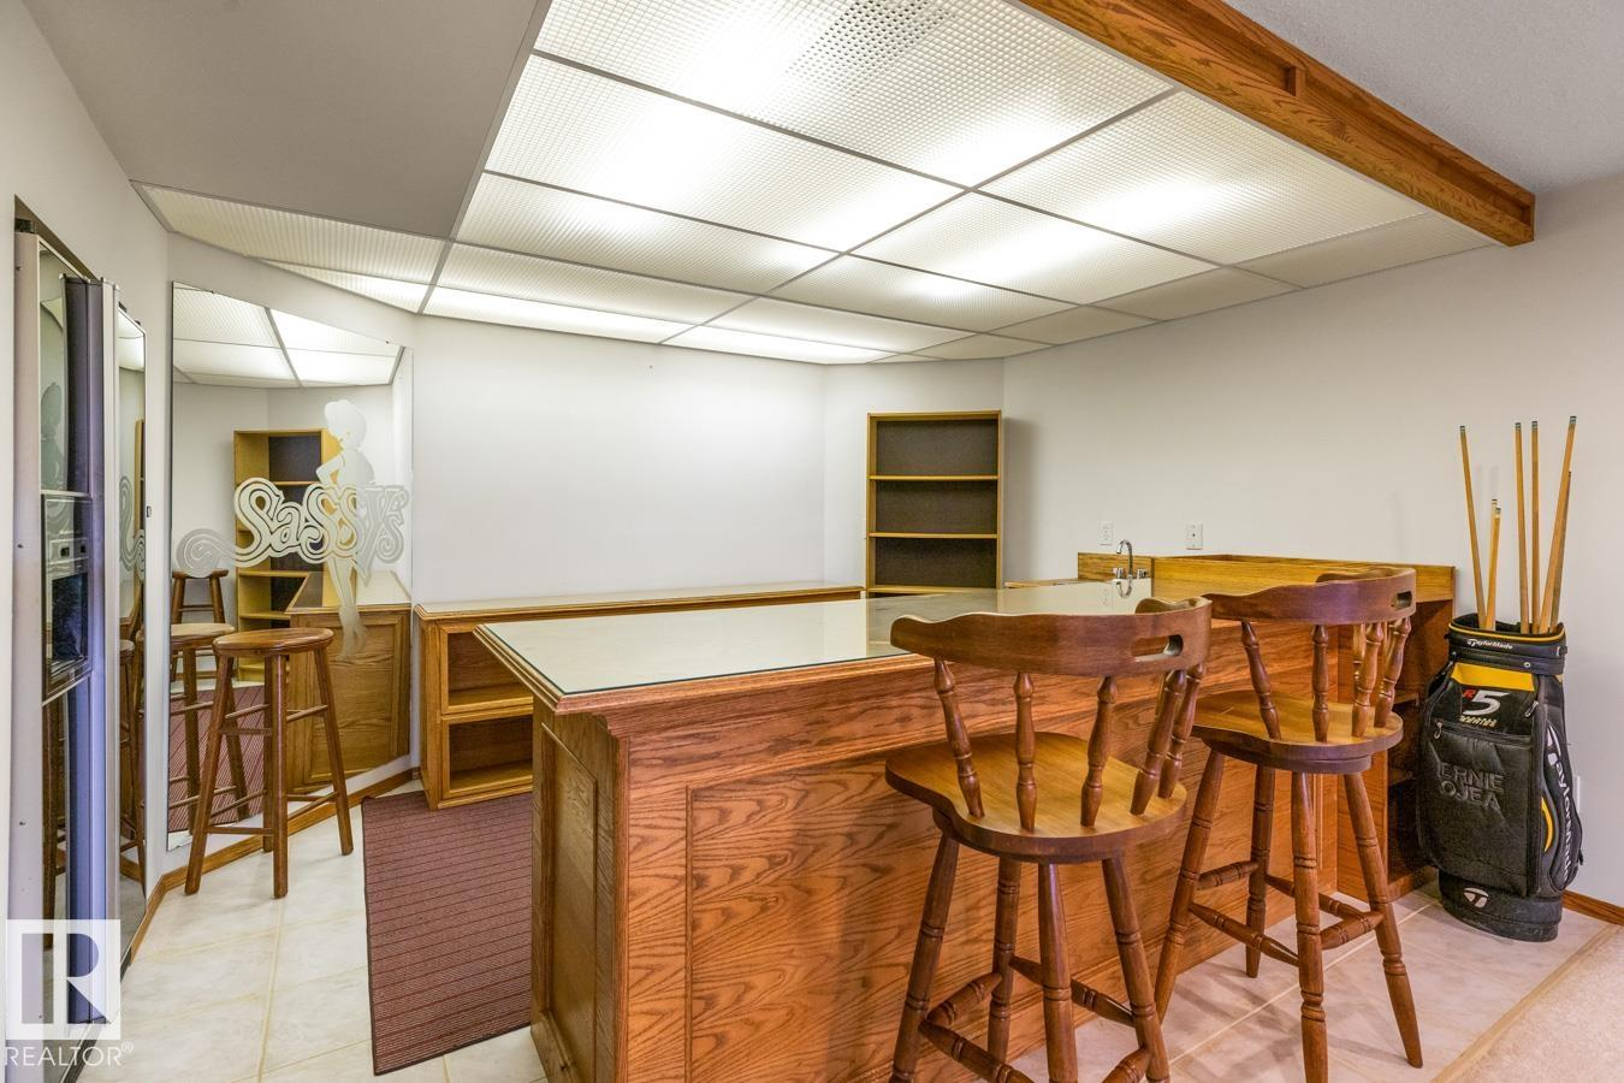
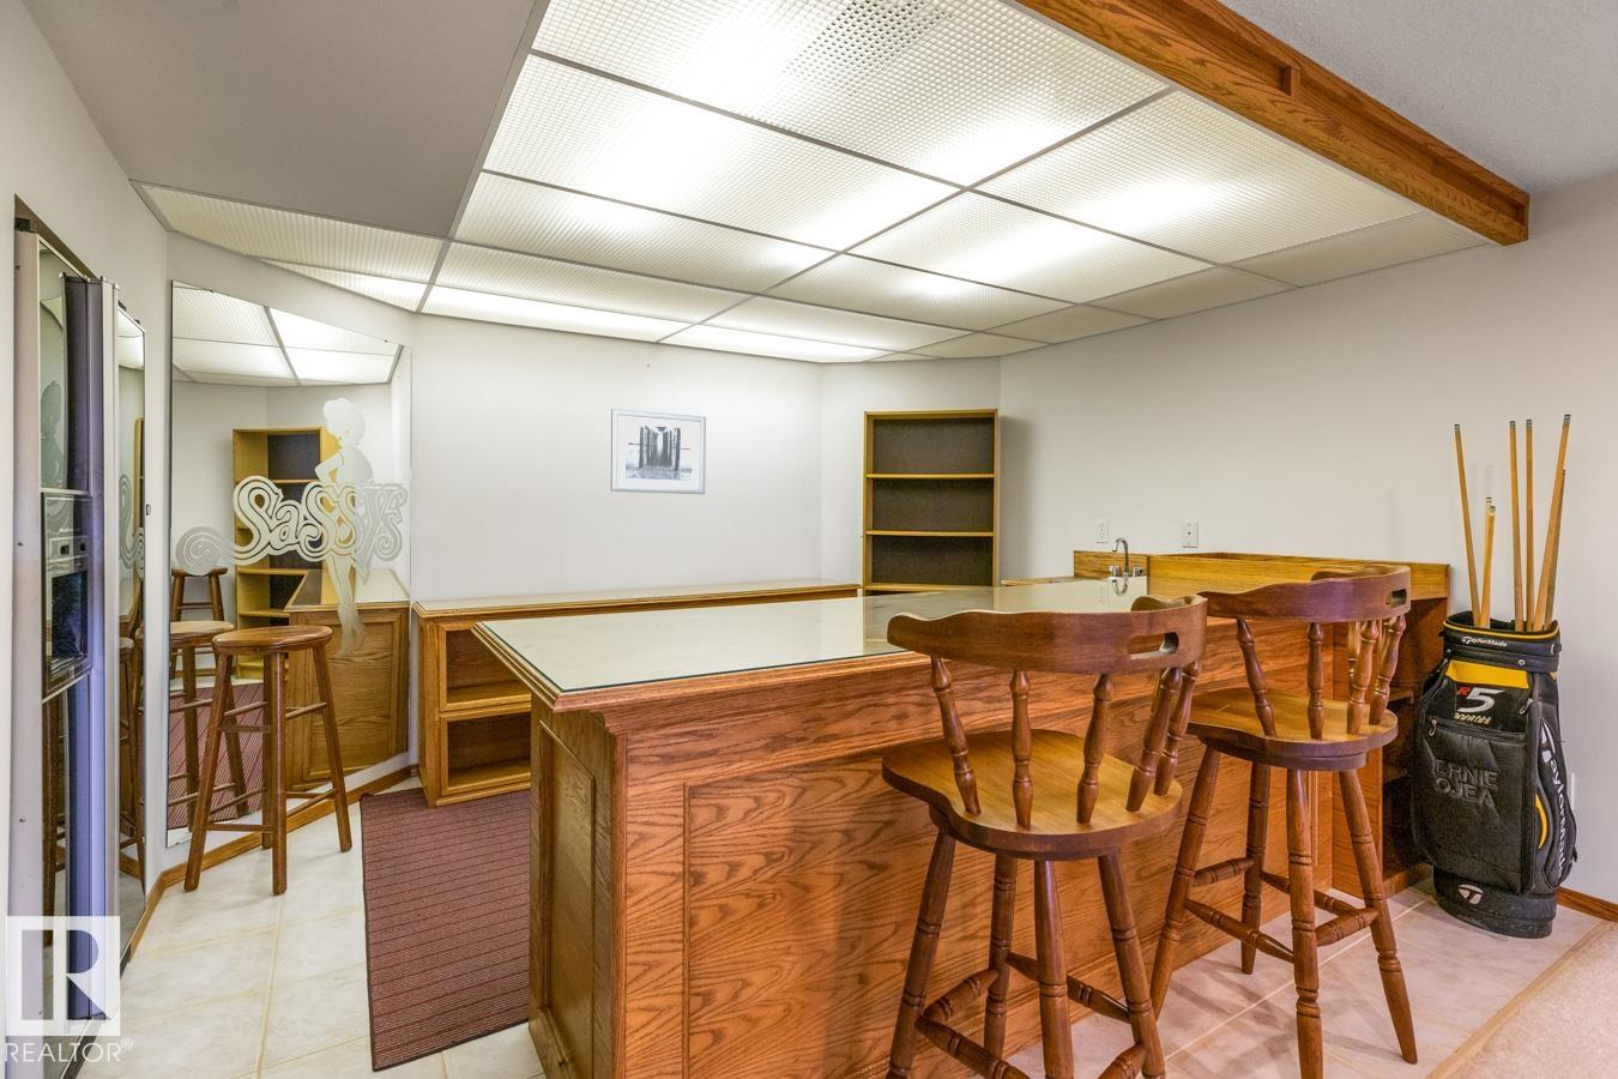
+ wall art (660, 452)
